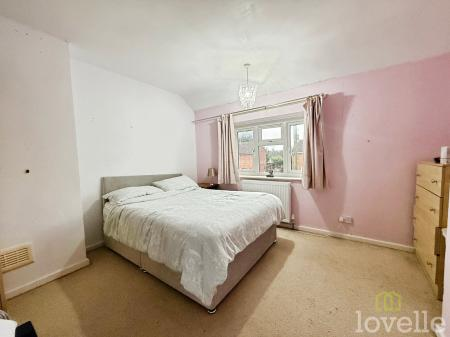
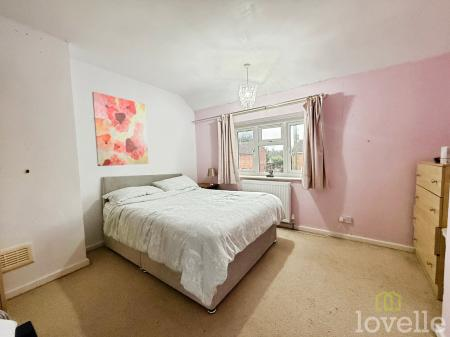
+ wall art (123, 132)
